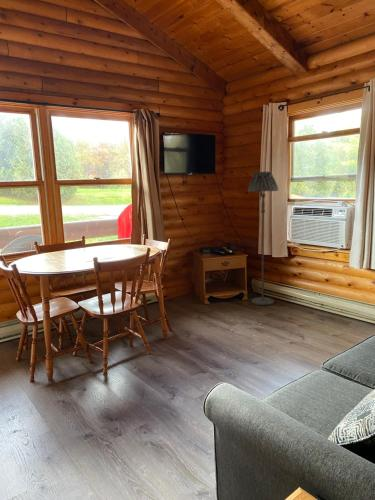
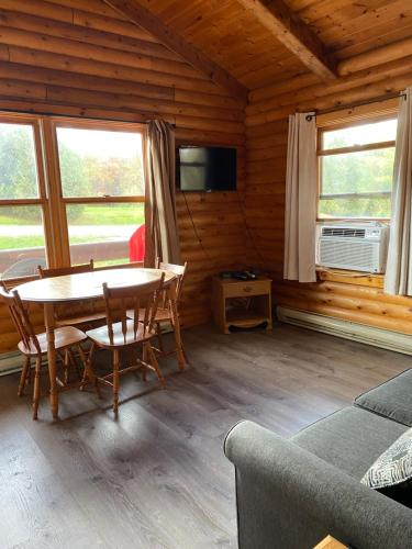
- floor lamp (262, 238)
